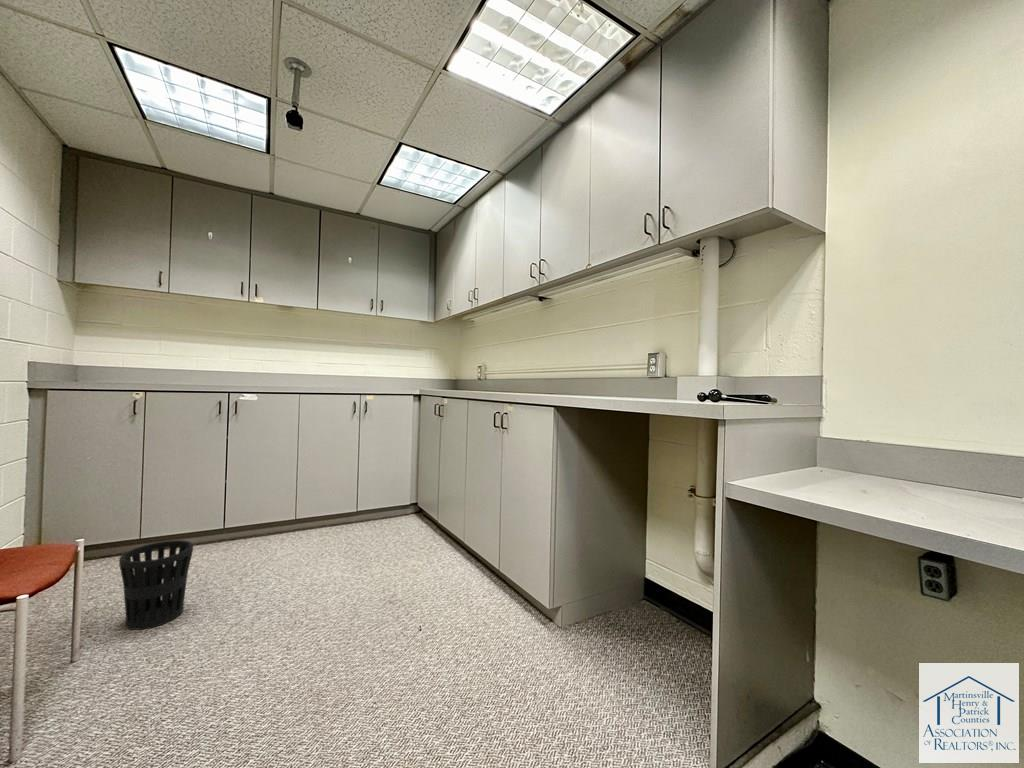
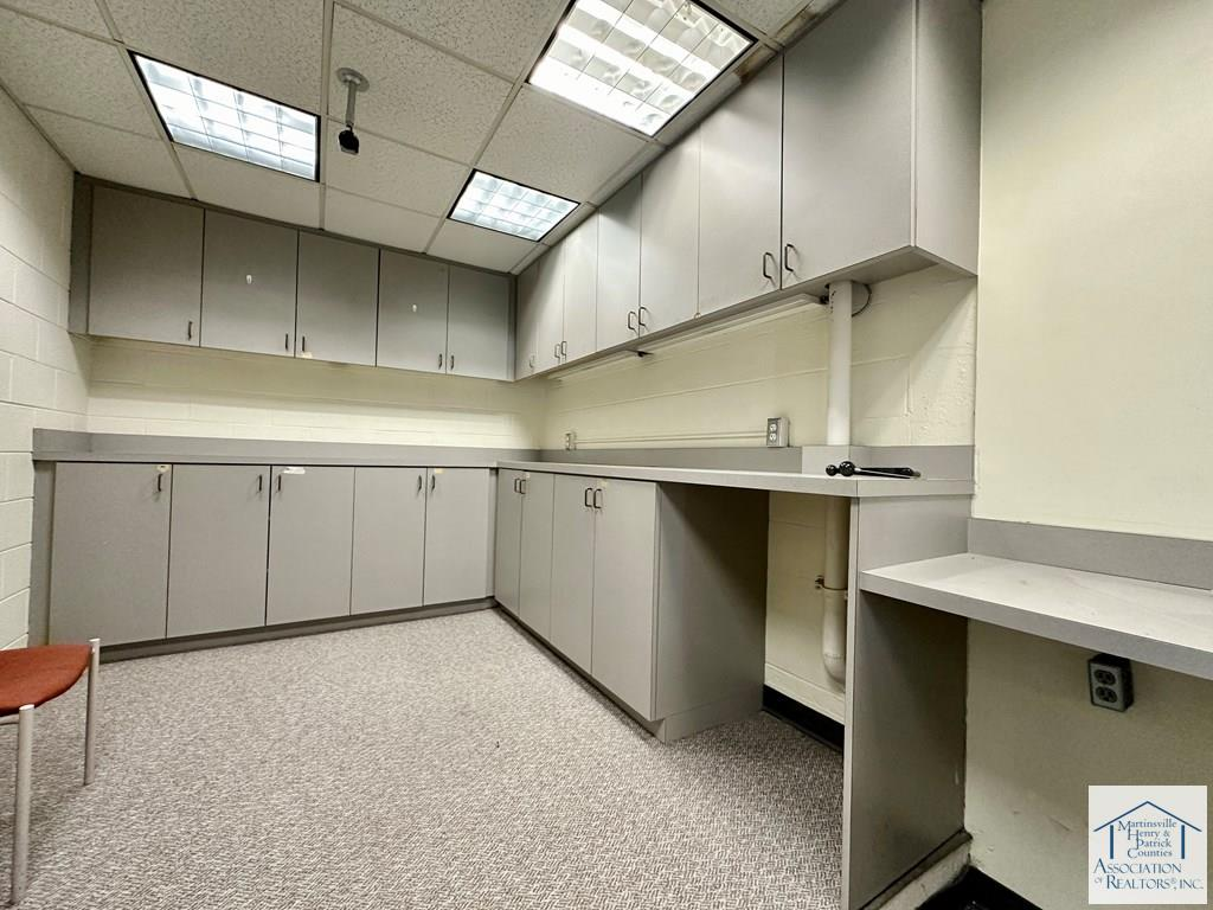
- wastebasket (156, 583)
